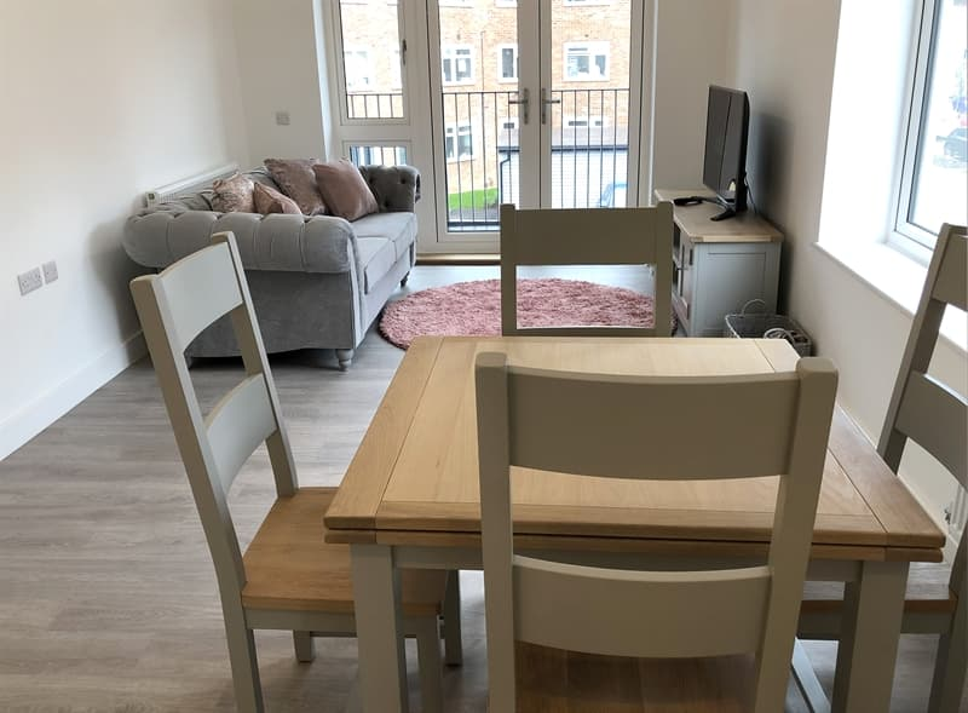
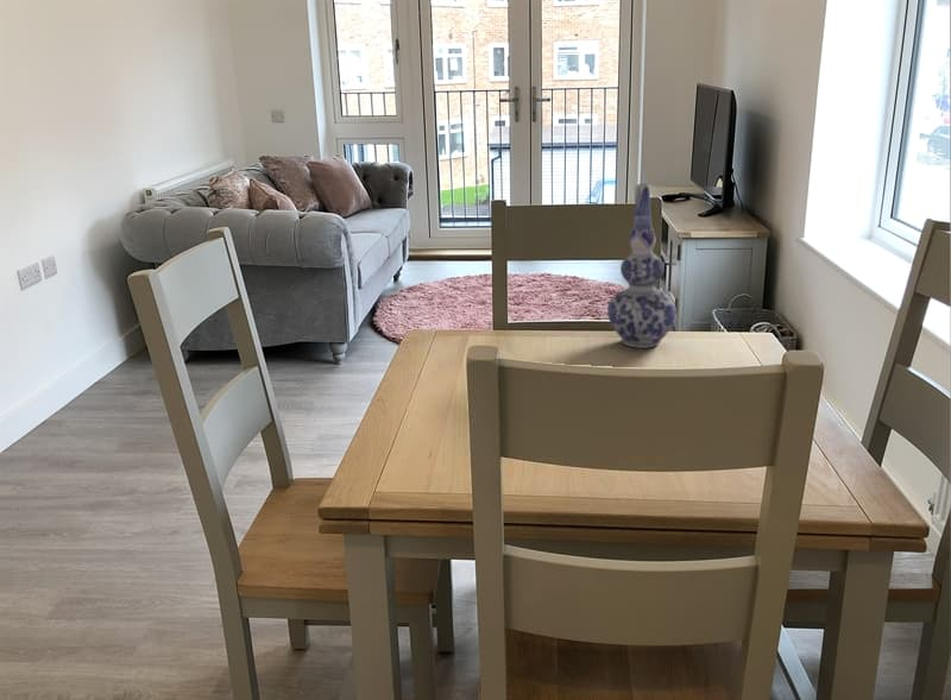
+ vase (643, 265)
